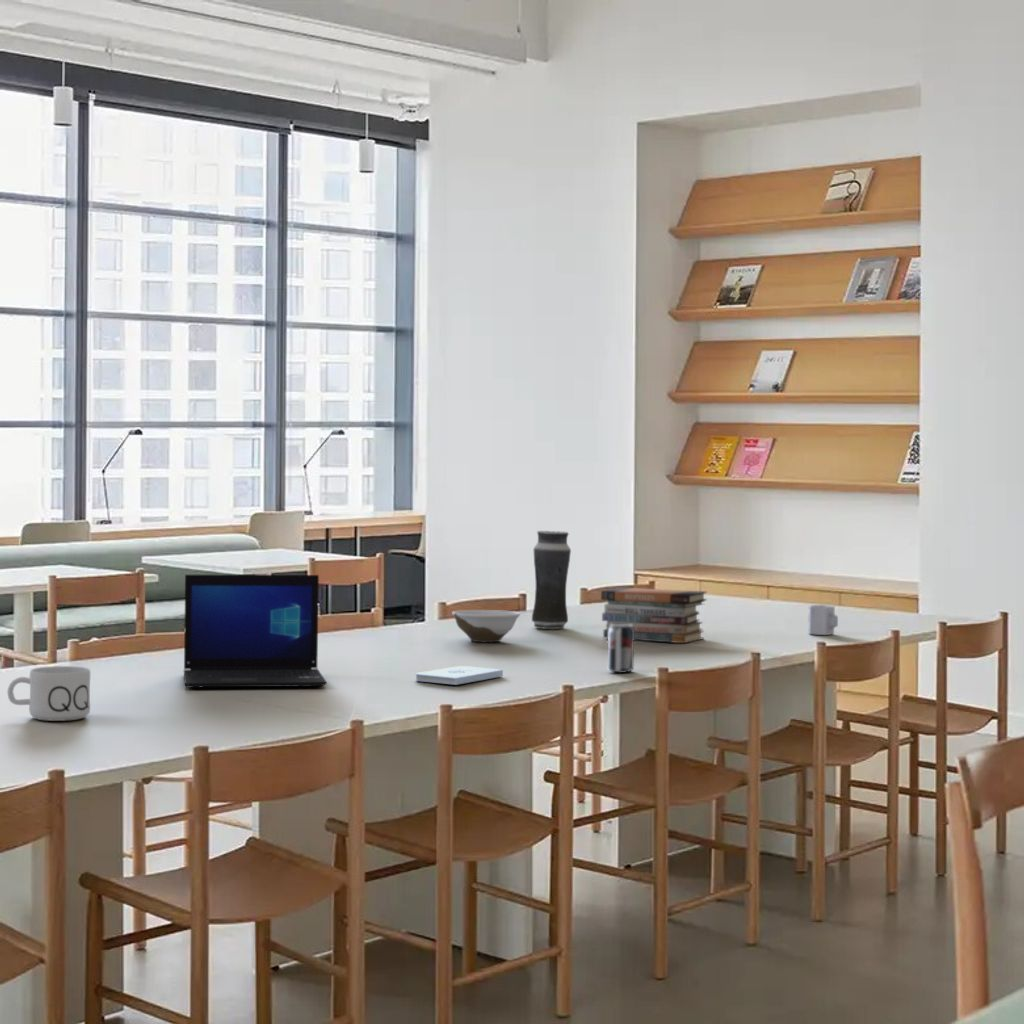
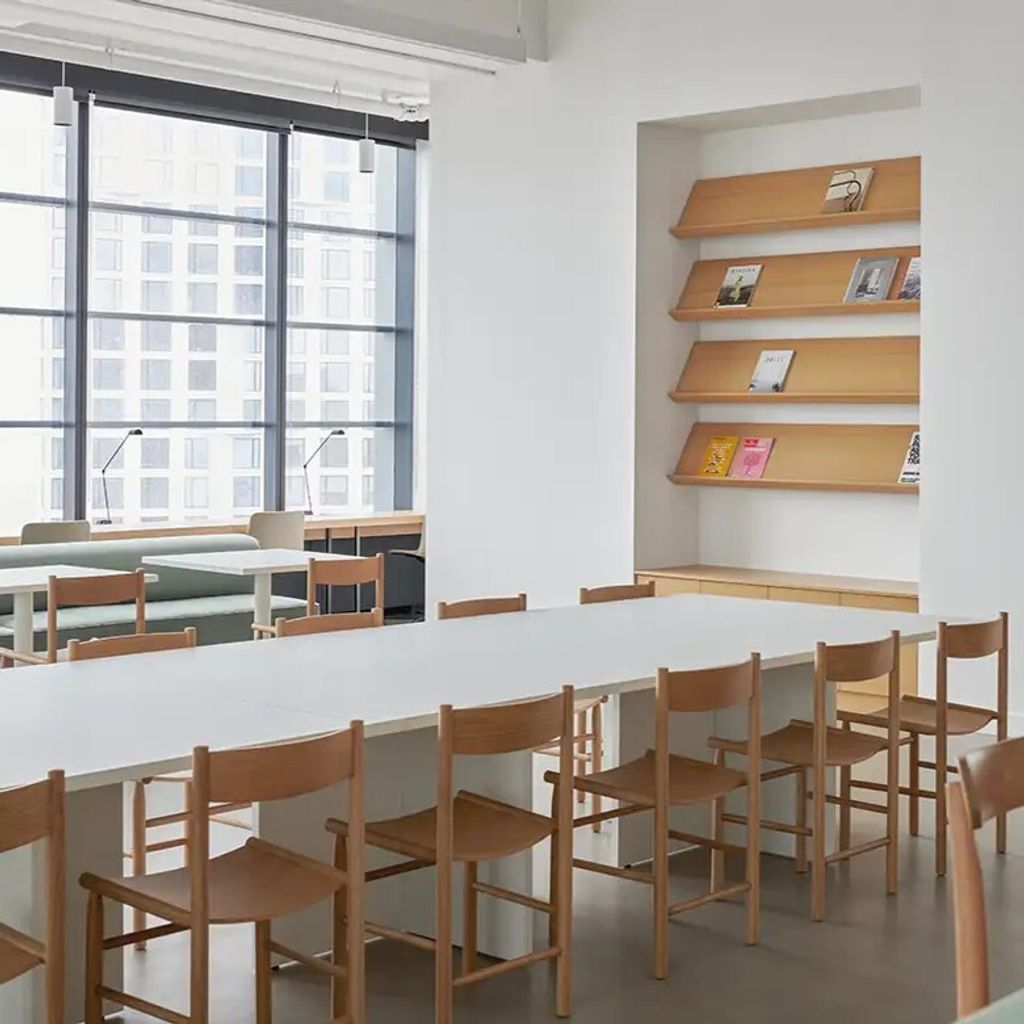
- beverage can (620, 648)
- book stack (652, 614)
- cup (822, 620)
- laptop (254, 629)
- vase (551, 579)
- notepad (458, 674)
- bowl (485, 626)
- mug (48, 693)
